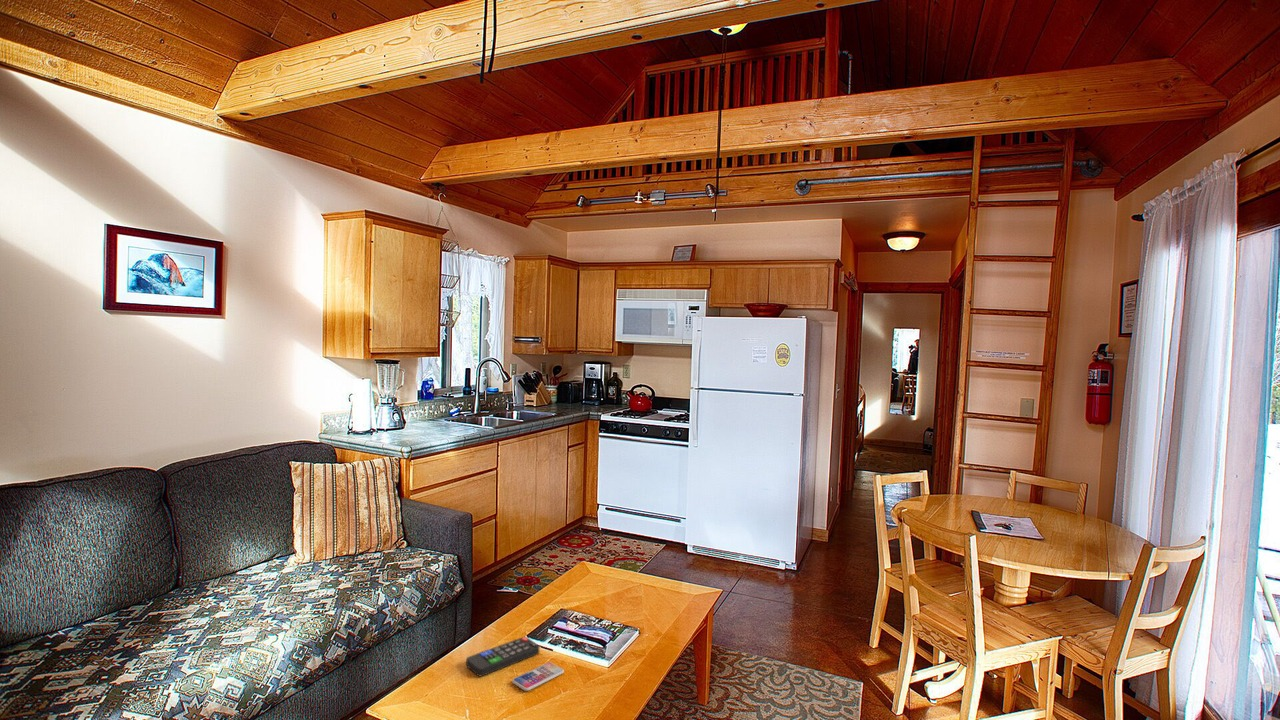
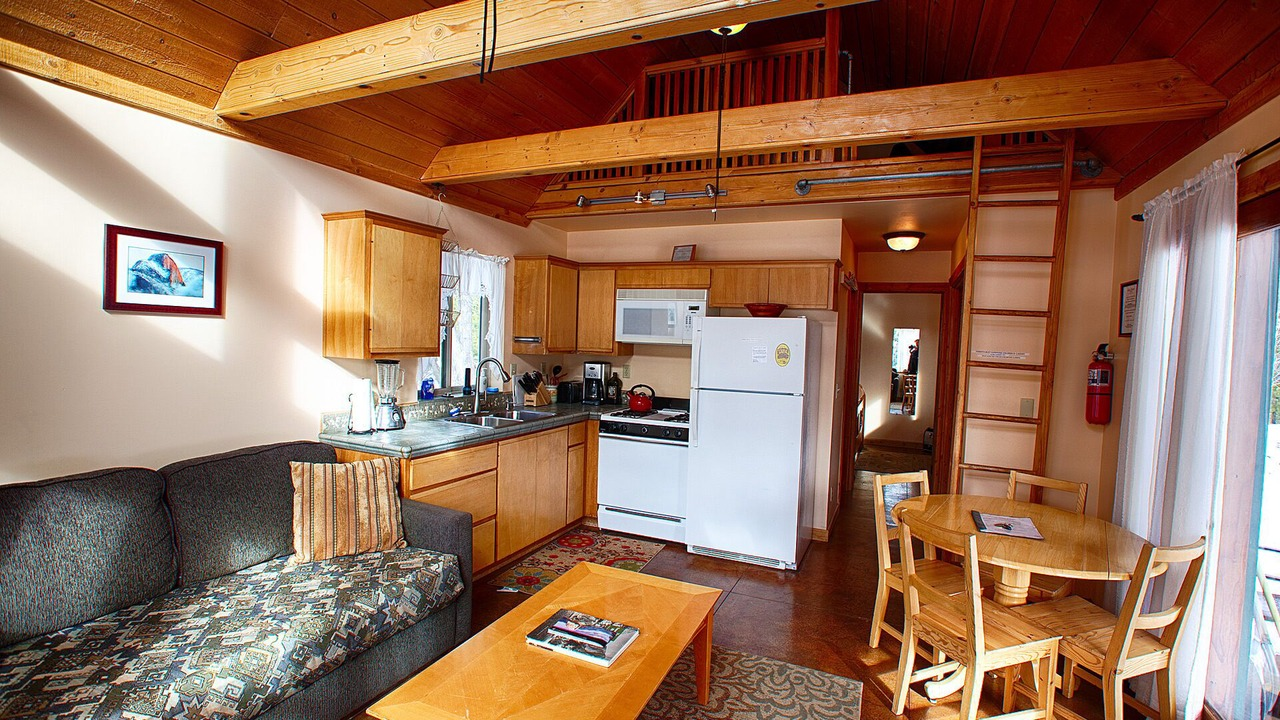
- smartphone (538, 676)
- remote control (503, 654)
